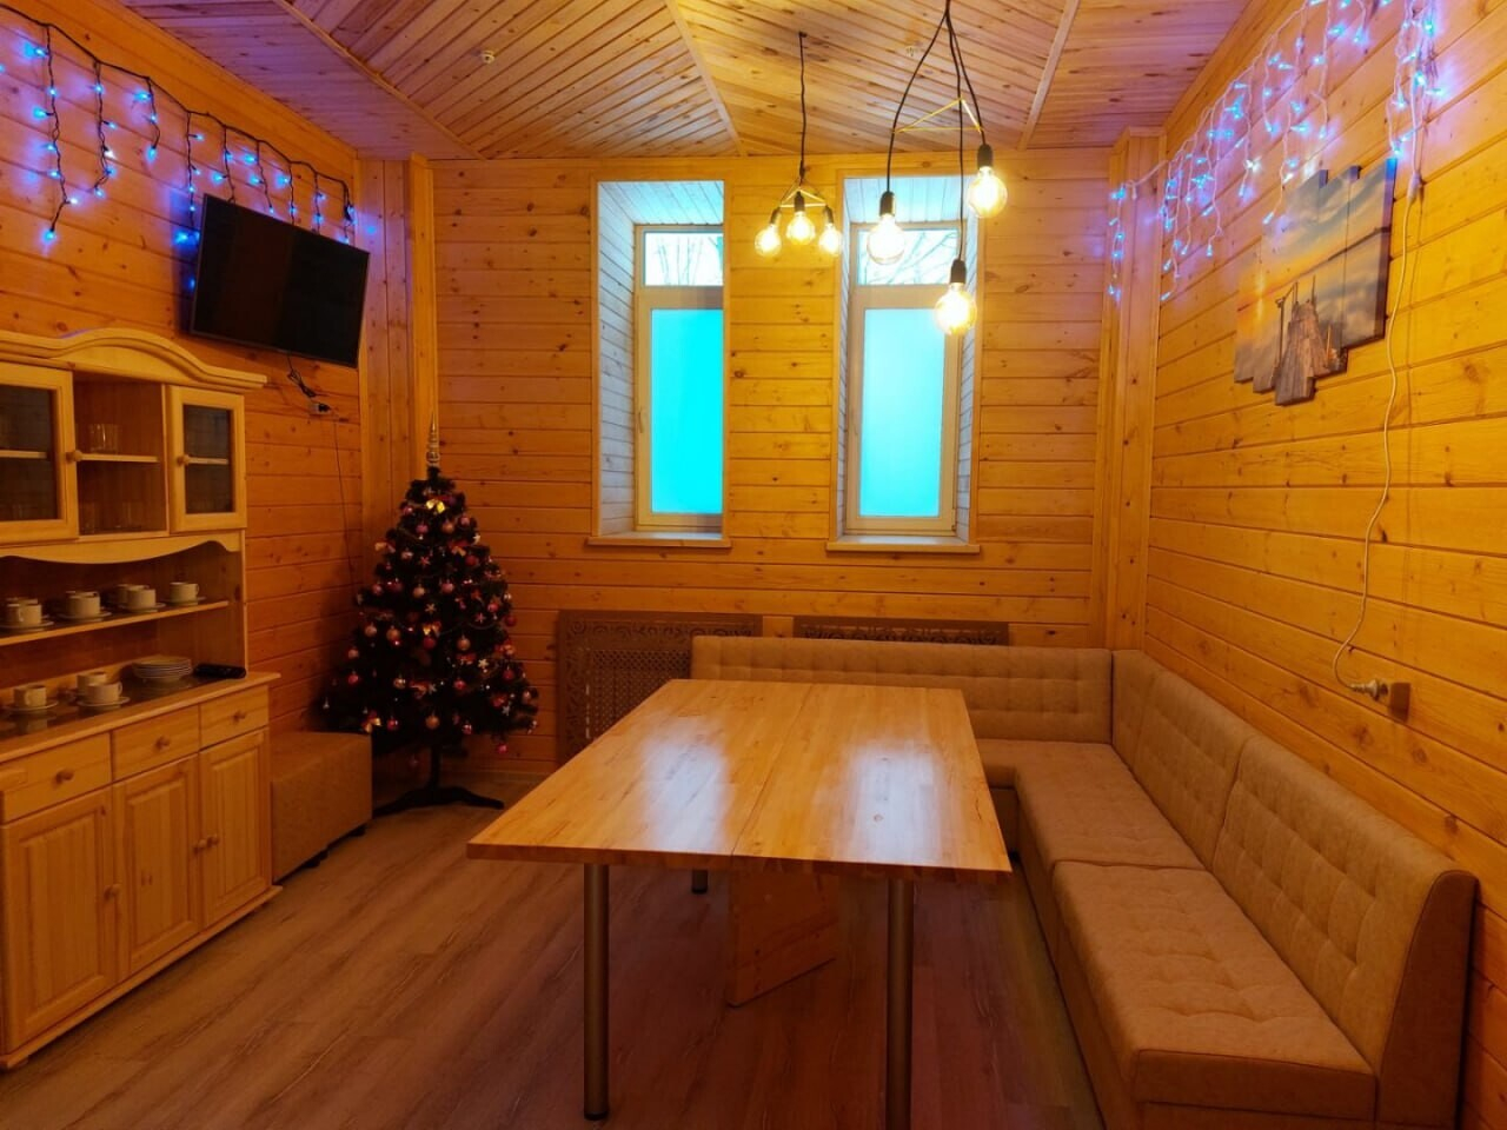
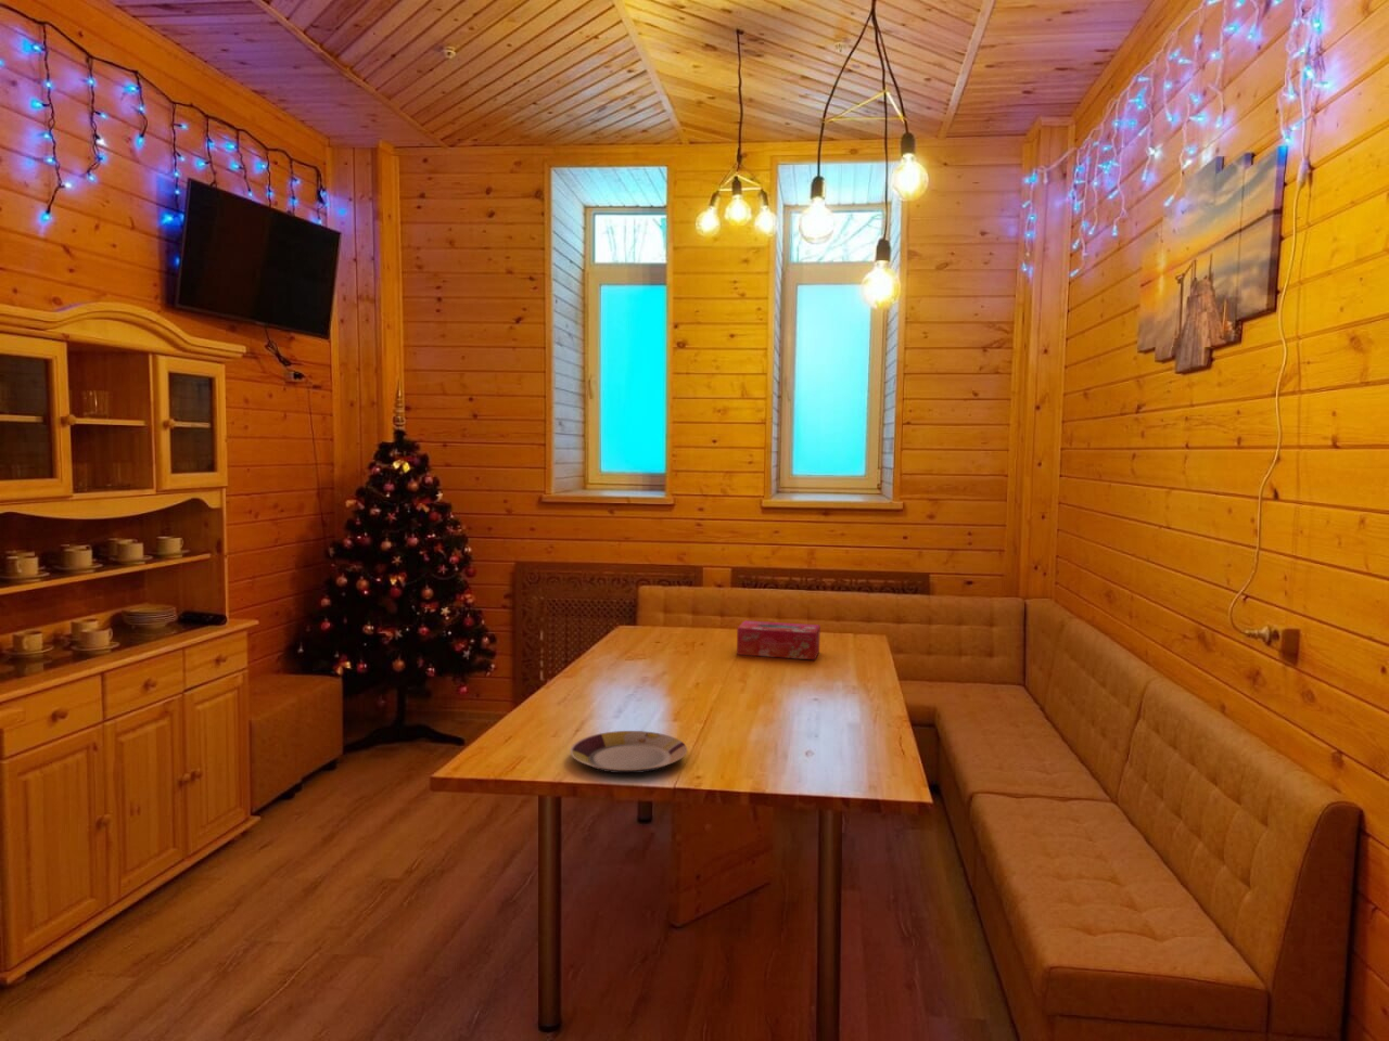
+ tissue box (778, 639)
+ plate (628, 752)
